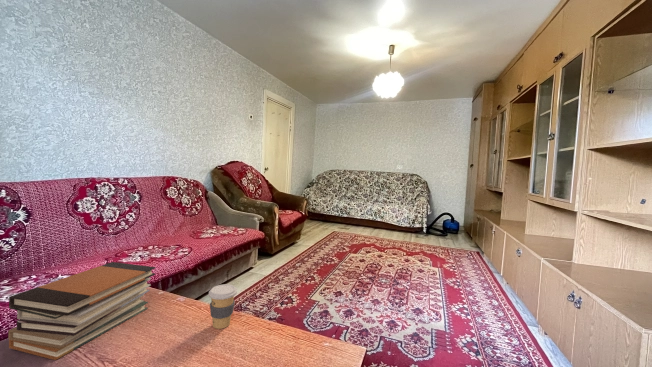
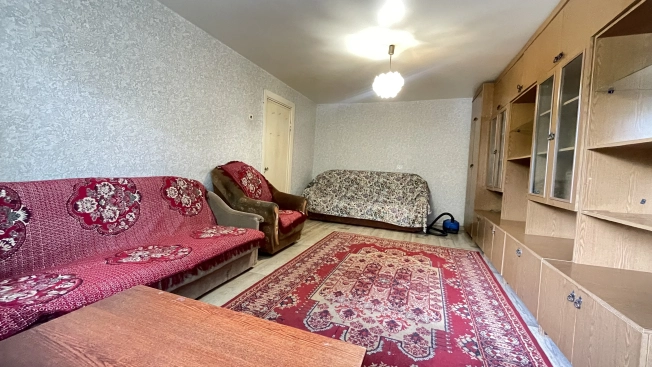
- coffee cup (222, 306)
- book stack (92, 302)
